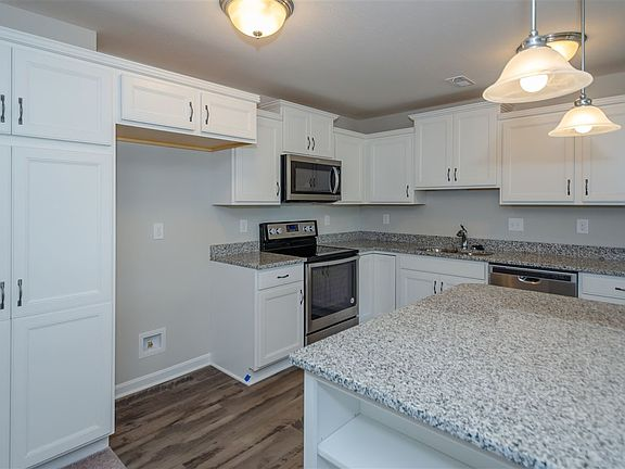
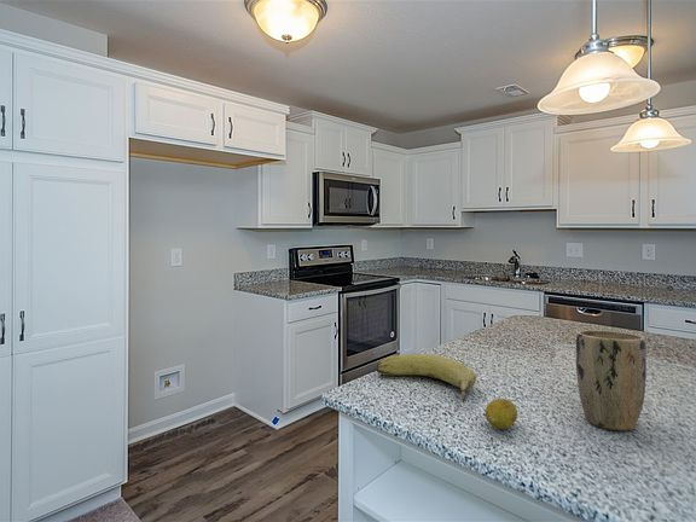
+ plant pot (609, 378)
+ fruit (500, 413)
+ fruit (424, 372)
